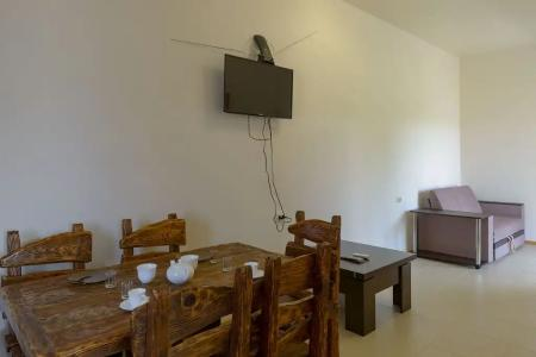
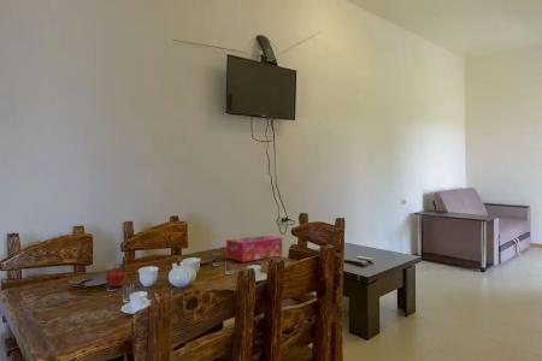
+ fruit (117, 274)
+ tissue box (254, 247)
